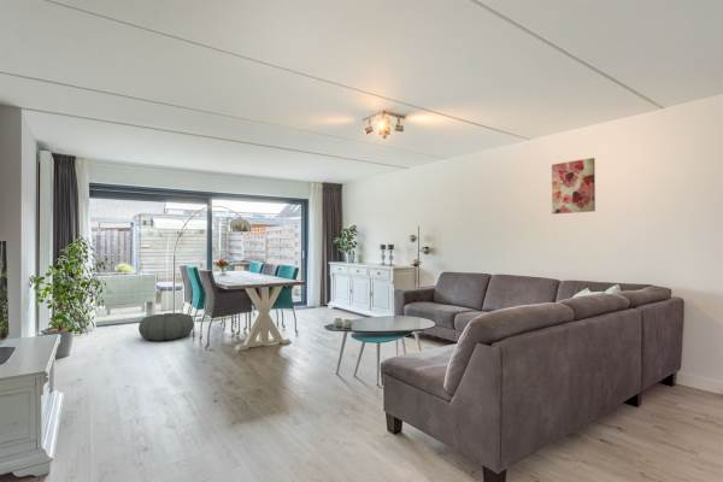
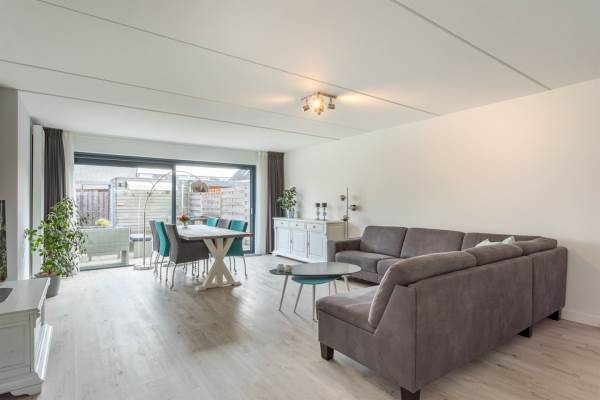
- pouf (166, 325)
- wall art (572, 187)
